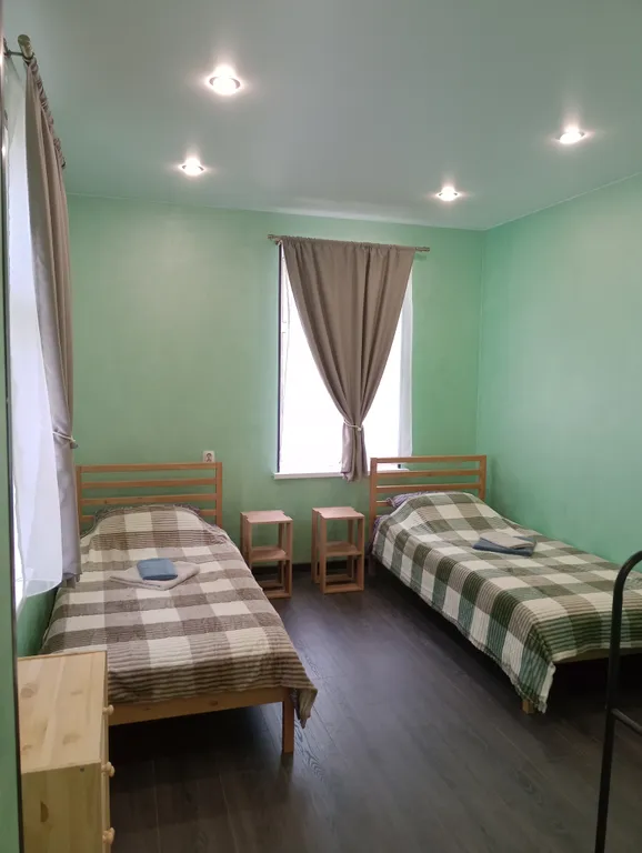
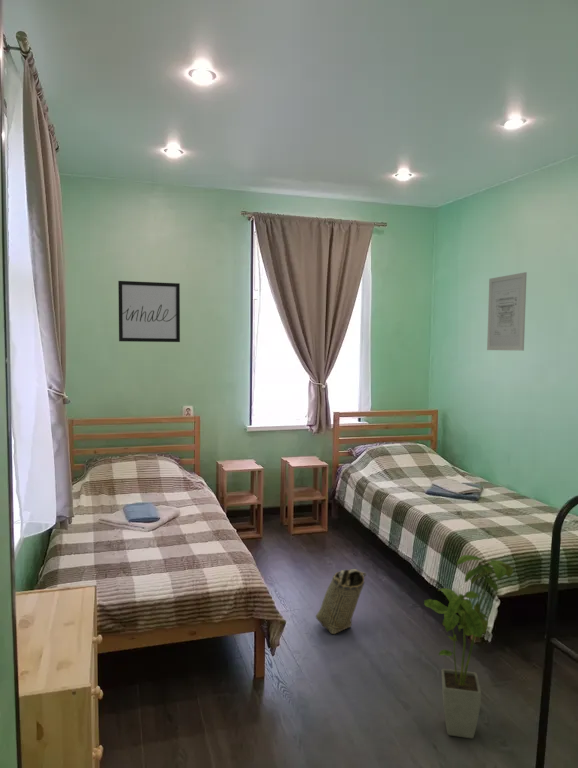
+ house plant (465, 640)
+ wall art (505, 313)
+ basket (341, 597)
+ wall art (149, 312)
